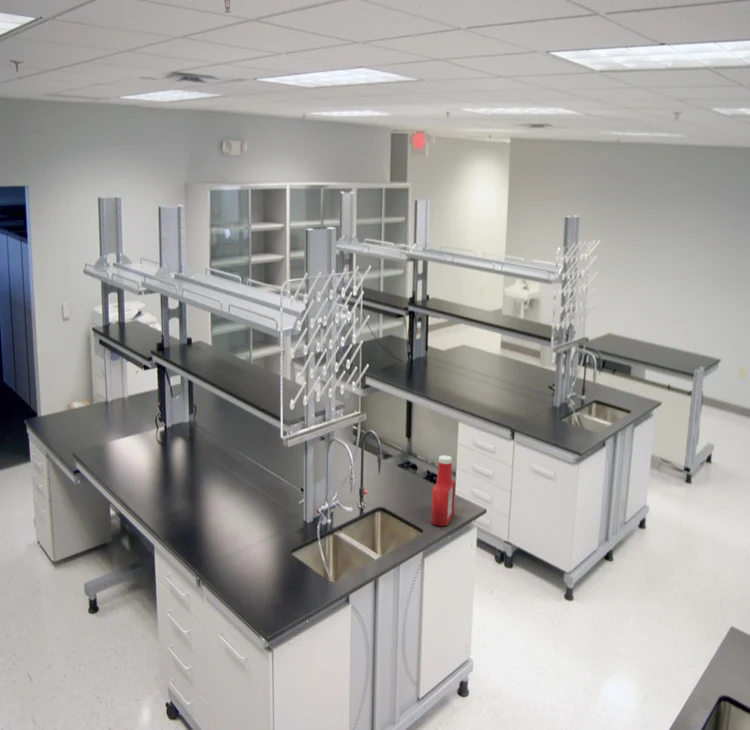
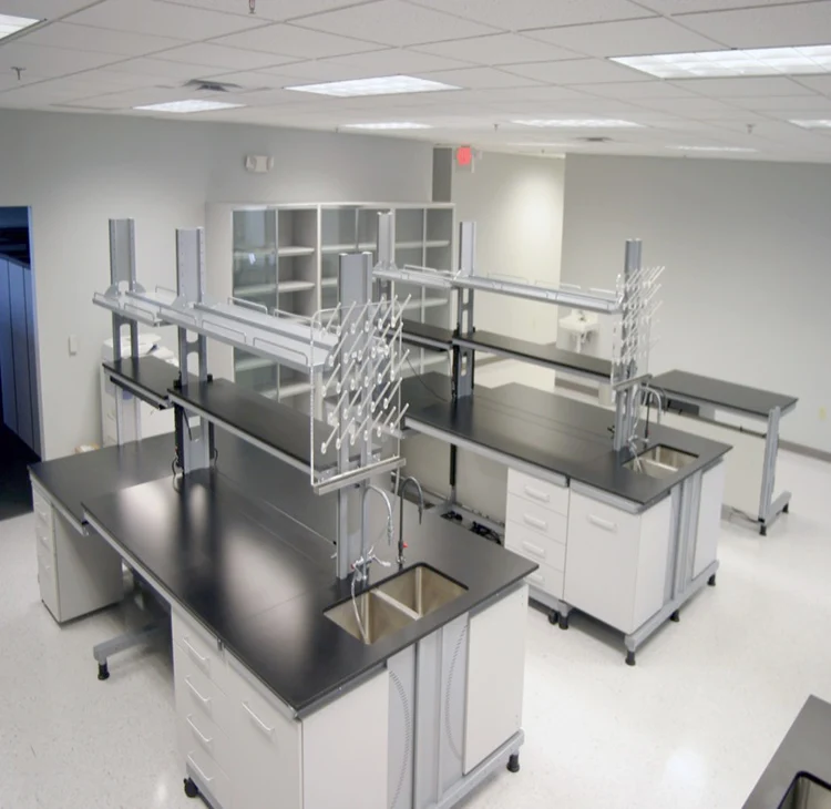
- soap bottle (443, 488)
